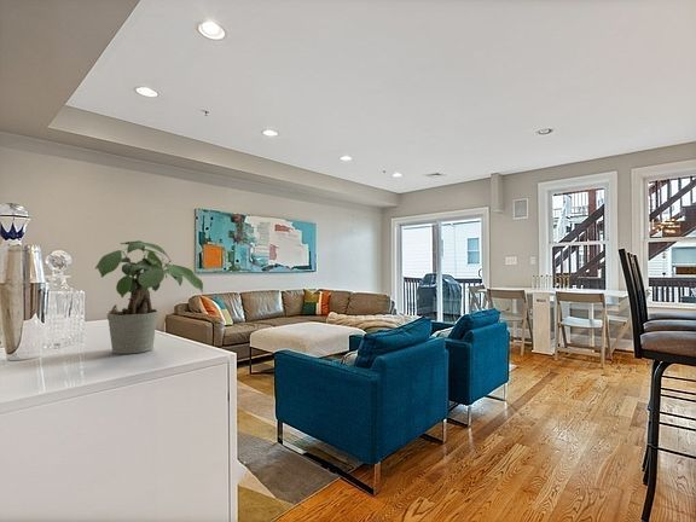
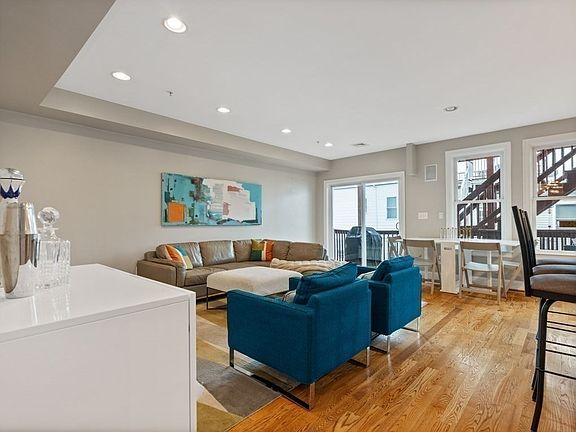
- potted plant (143, 295)
